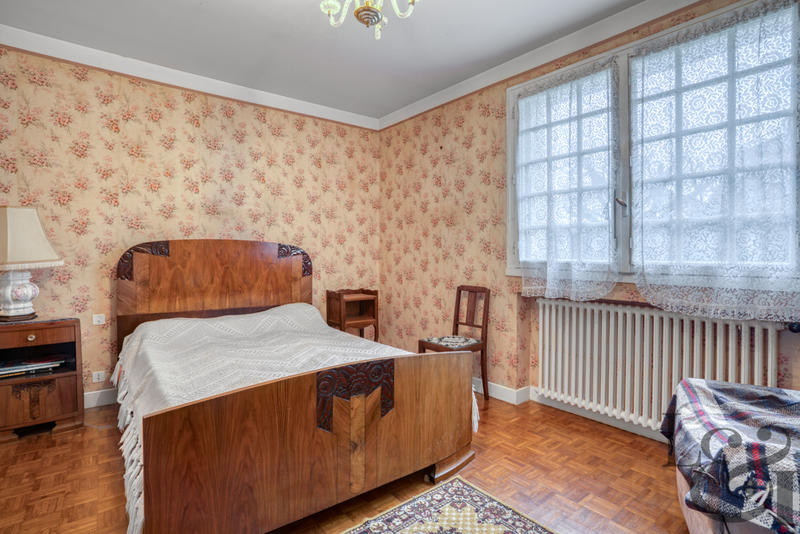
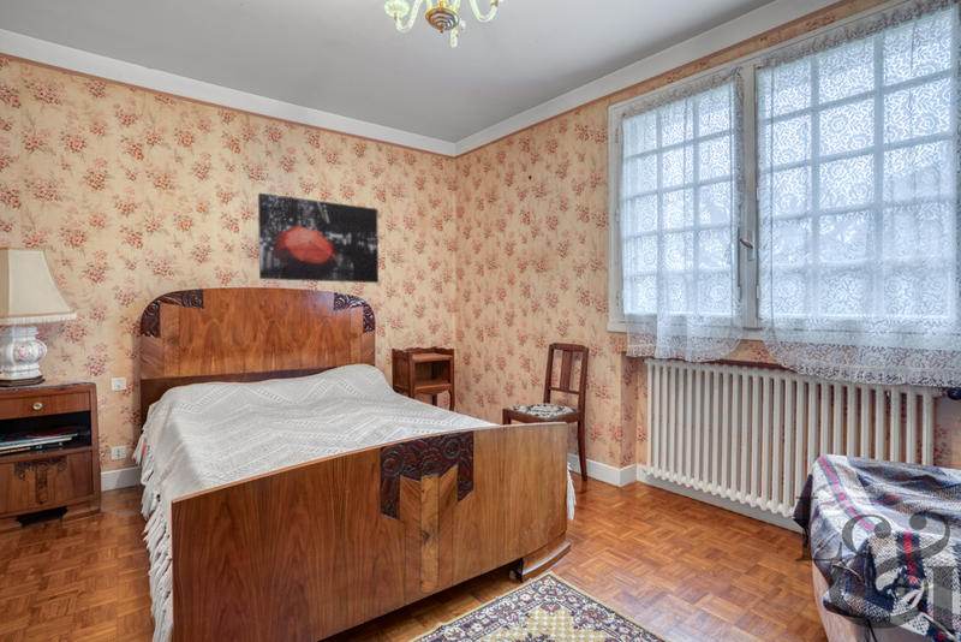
+ wall art (322, 240)
